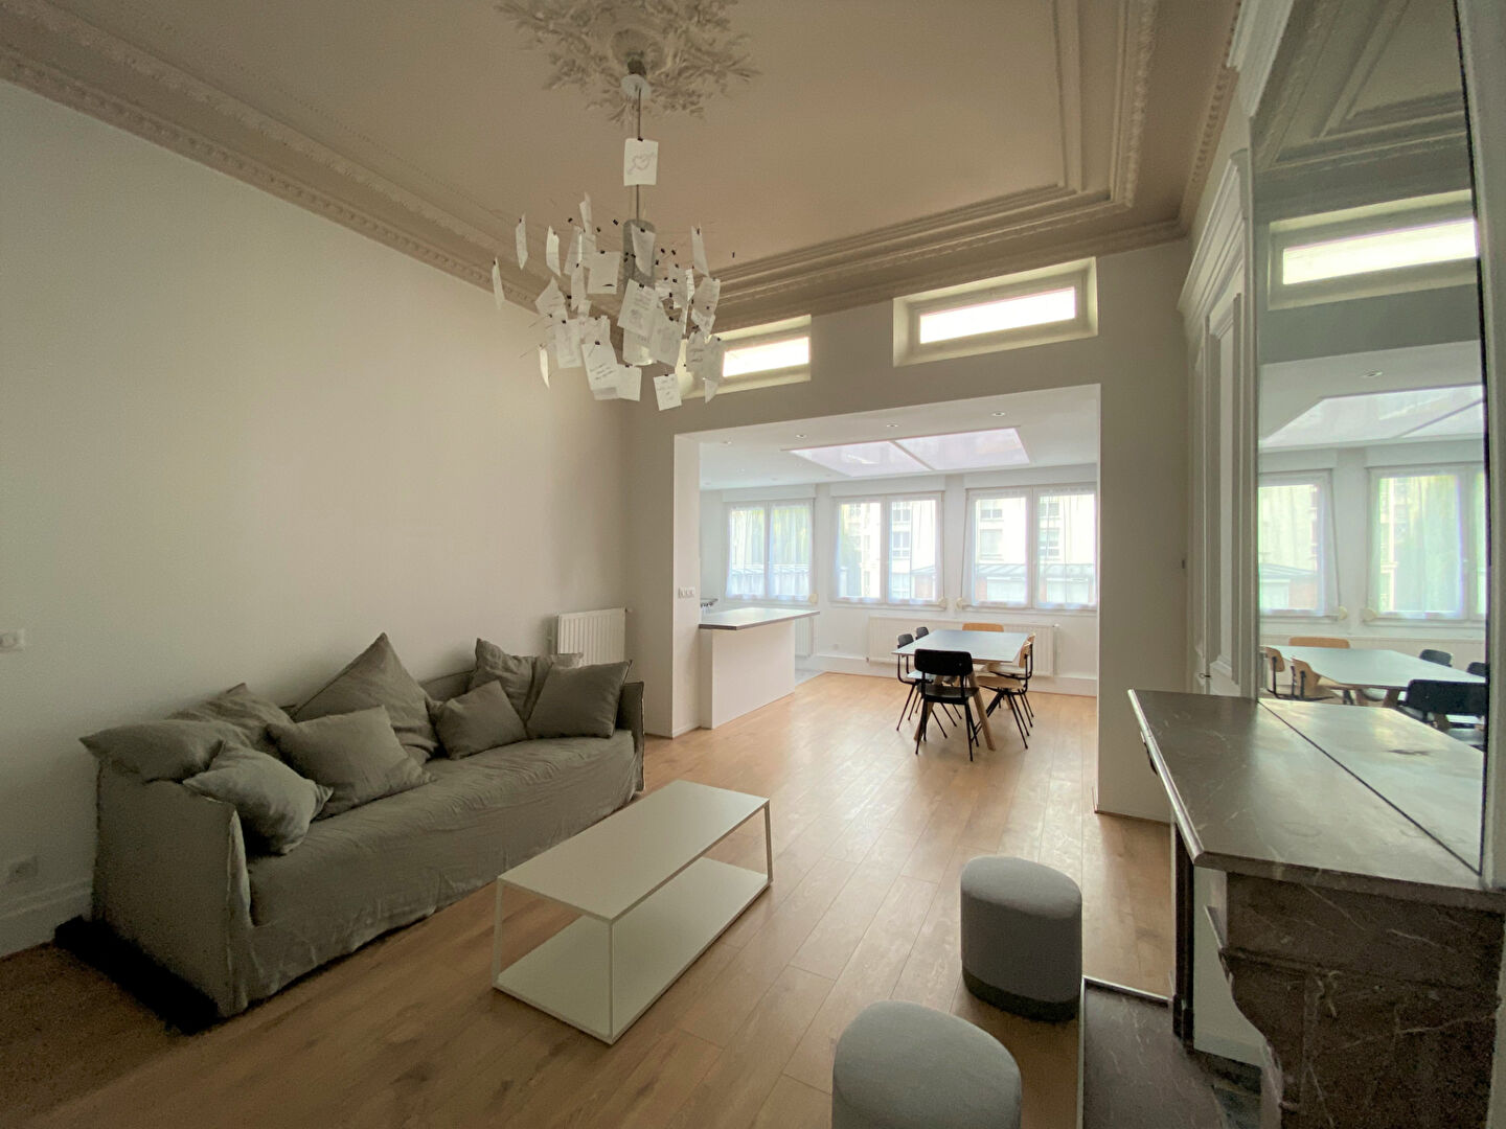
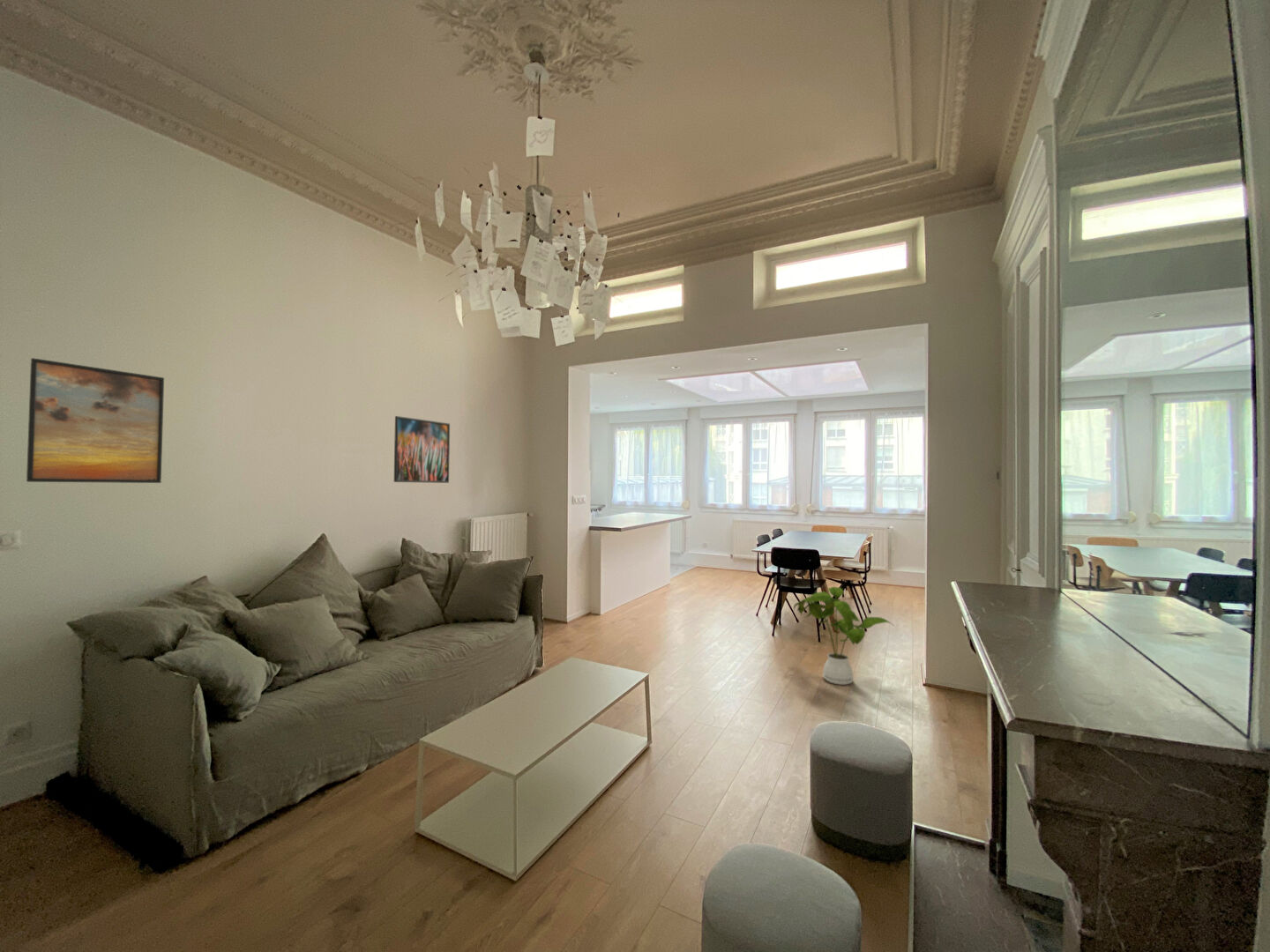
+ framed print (101, 425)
+ house plant (840, 639)
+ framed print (423, 450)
